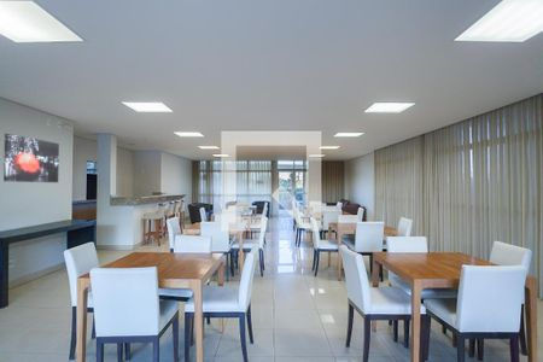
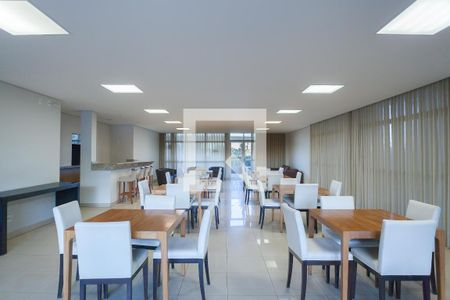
- wall art (34, 160)
